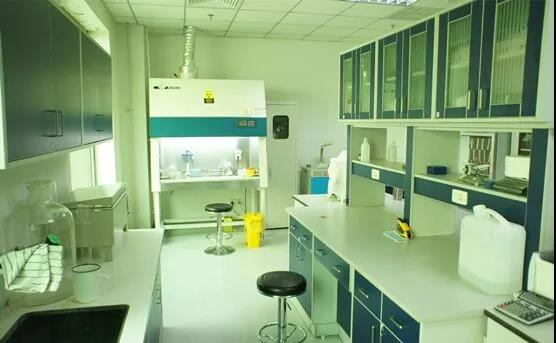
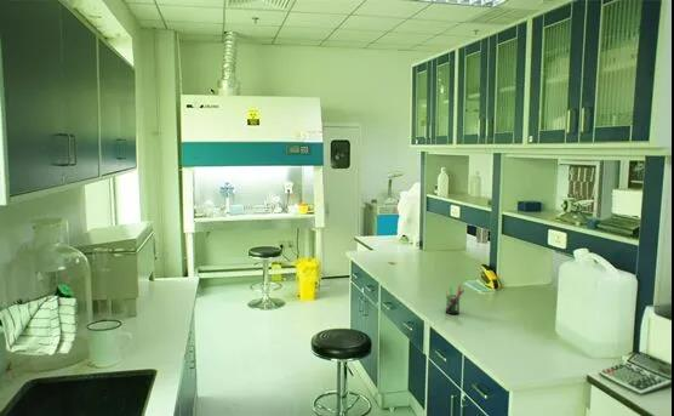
+ pen holder (452, 298)
